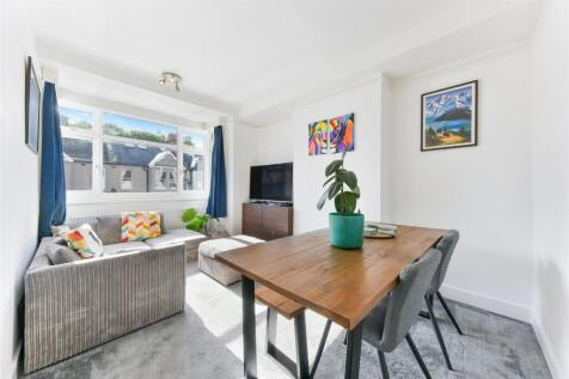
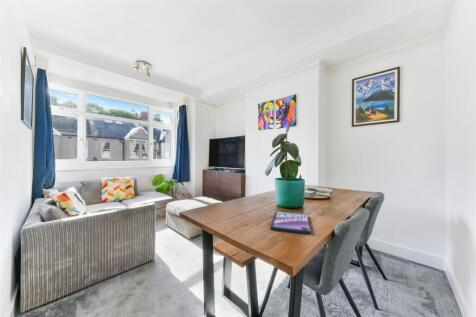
+ video game case (290, 220)
